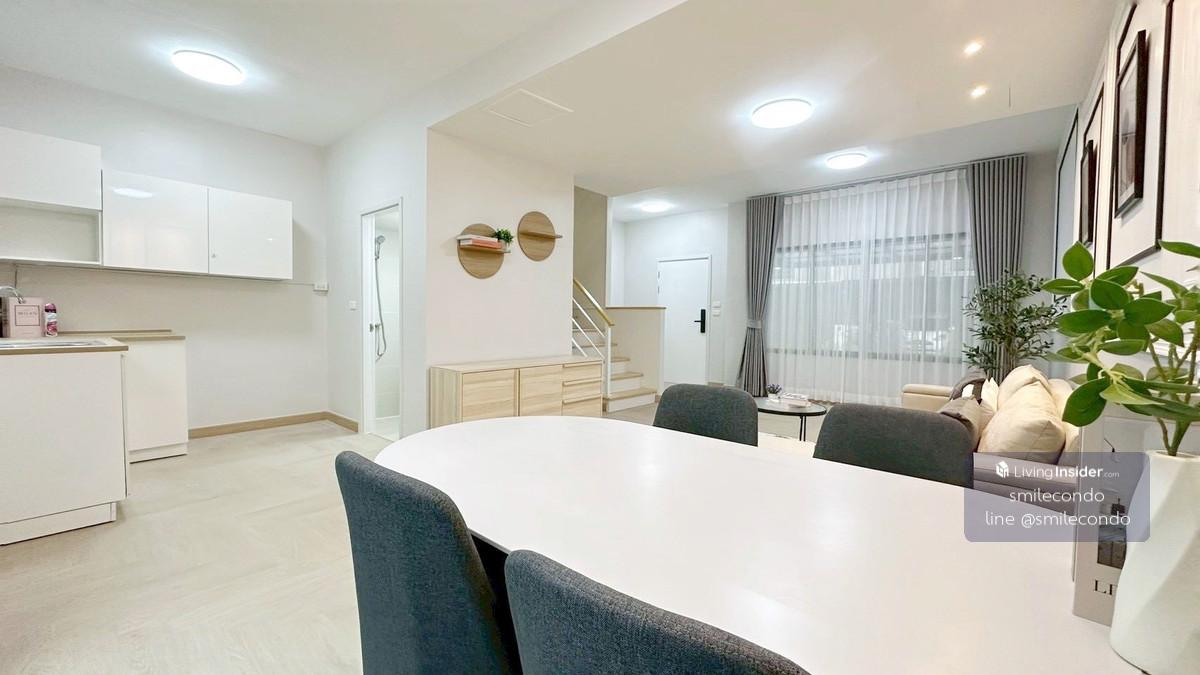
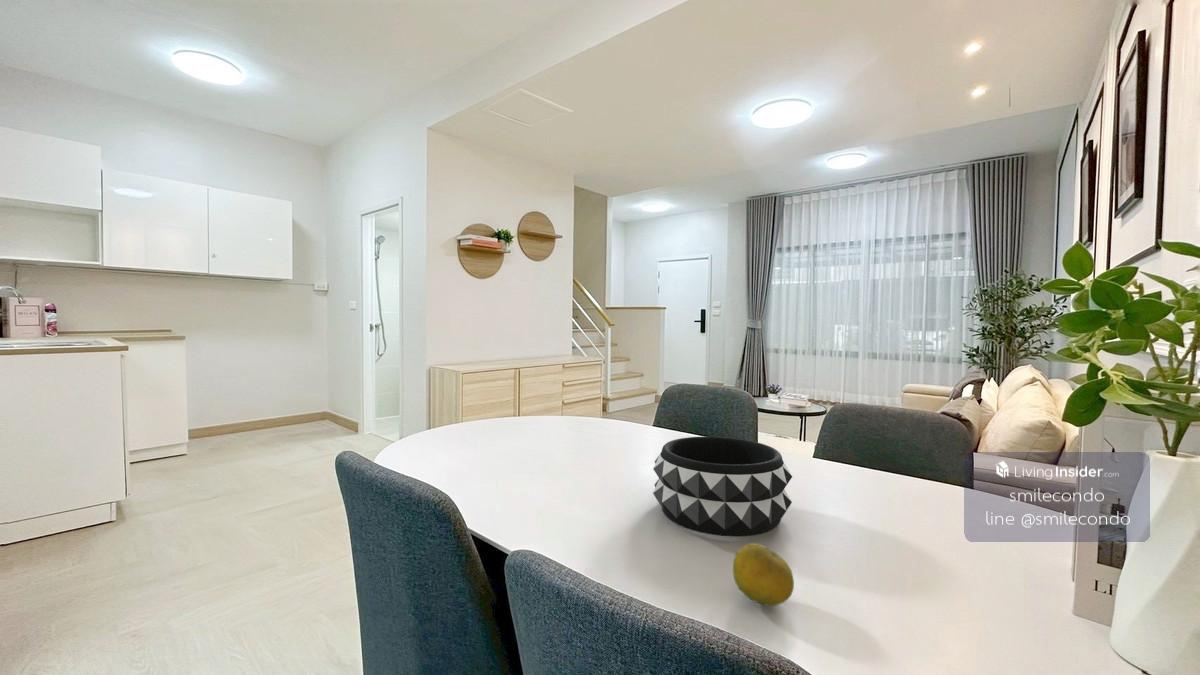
+ fruit (762, 574)
+ decorative bowl (719, 480)
